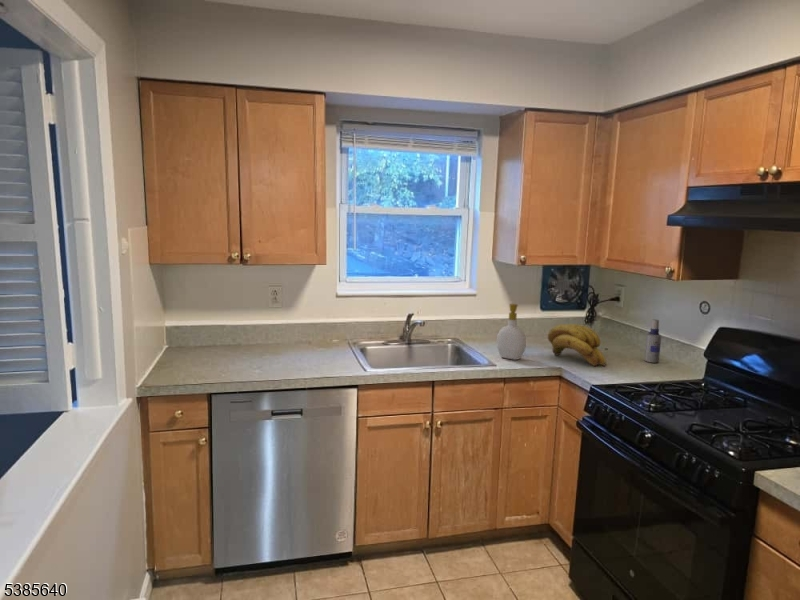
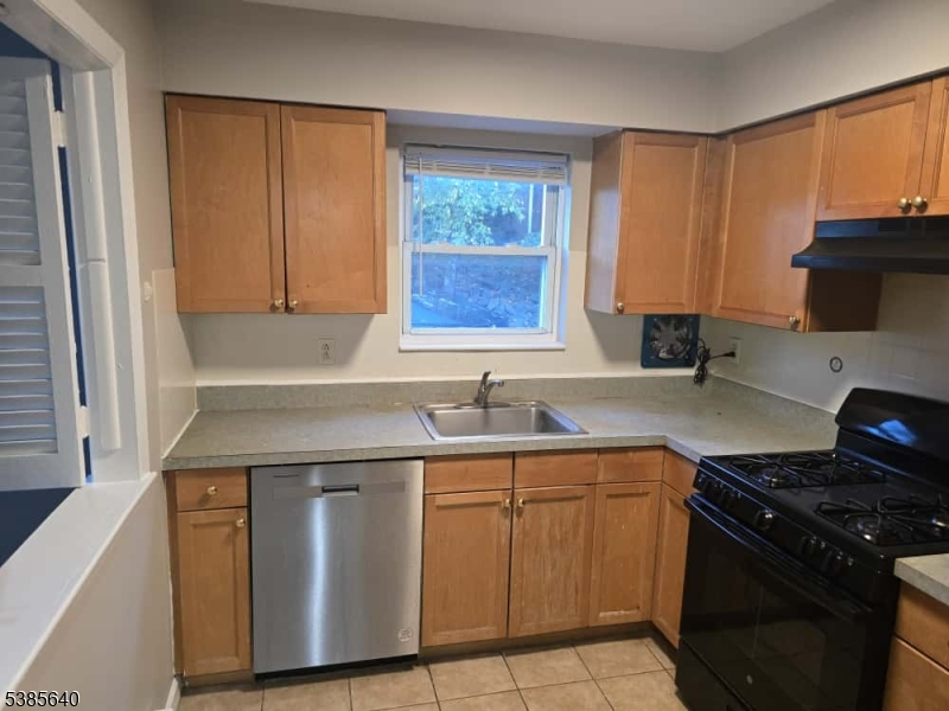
- banana bunch (576, 342)
- spray bottle (653, 340)
- soap bottle (512, 331)
